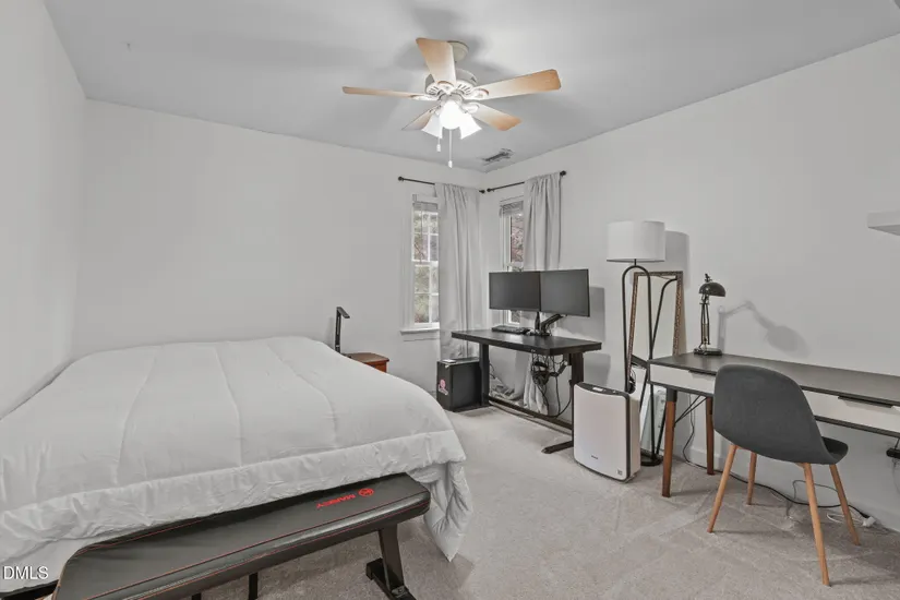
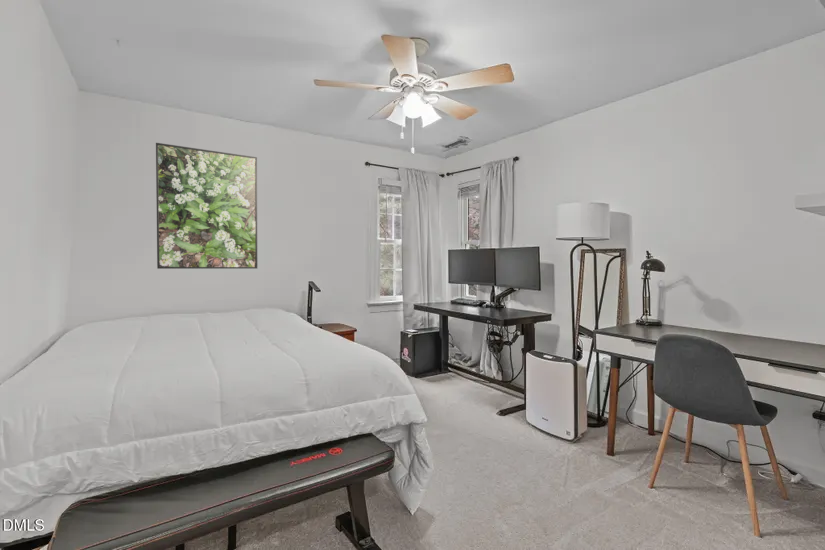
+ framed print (209, 209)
